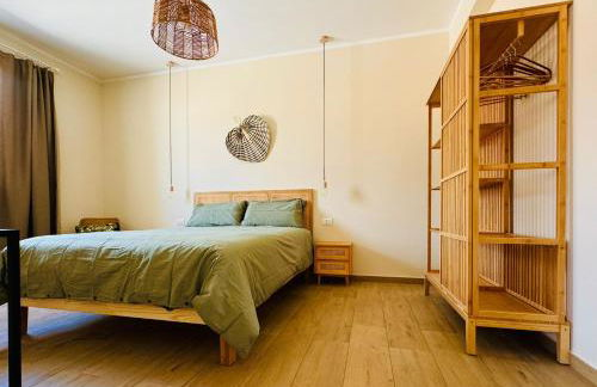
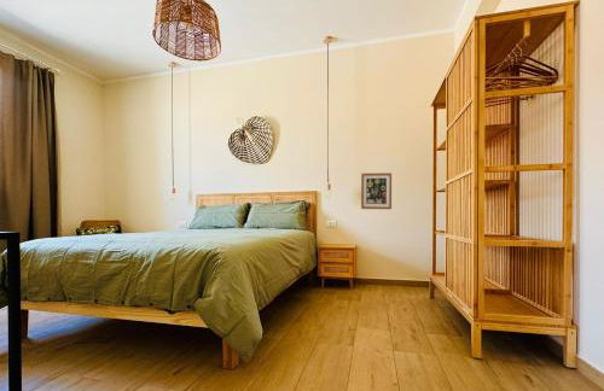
+ wall art (376, 191)
